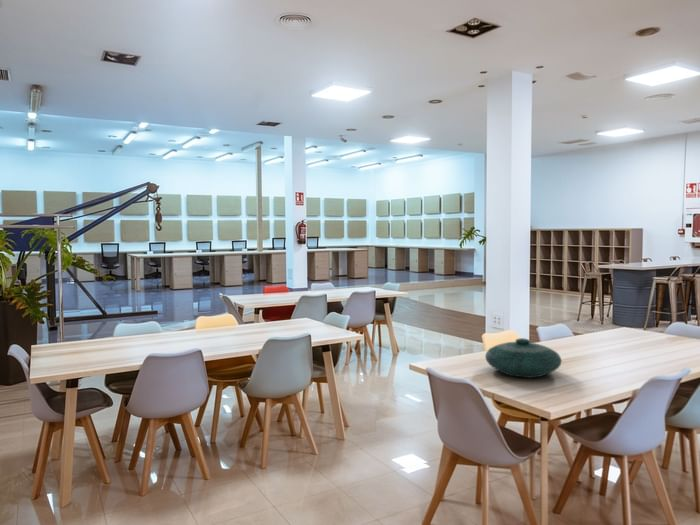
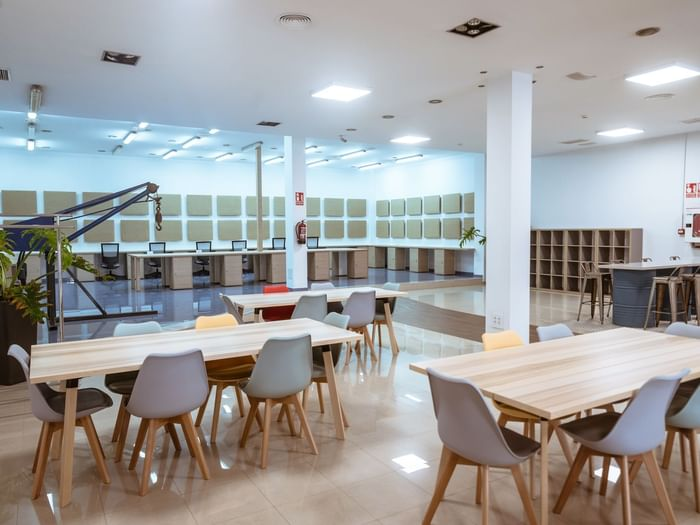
- decorative bowl (522, 355)
